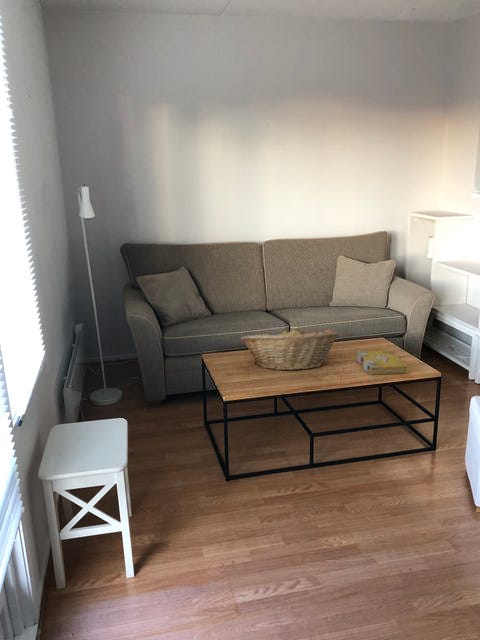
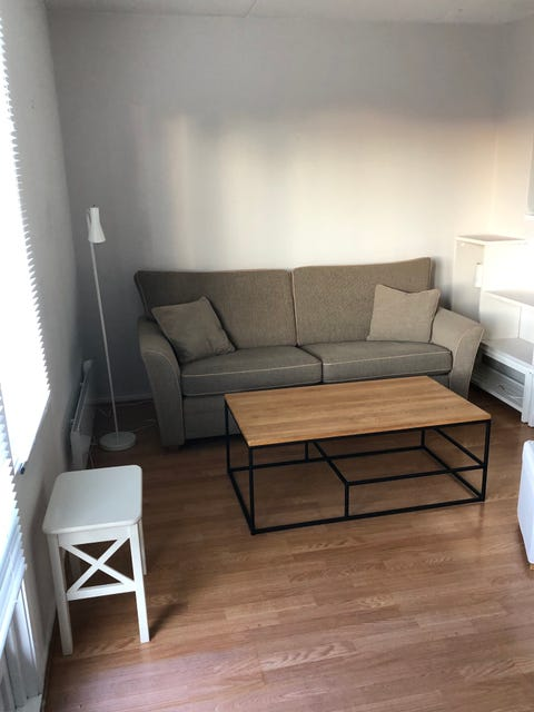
- fruit basket (289, 343)
- spell book (380, 360)
